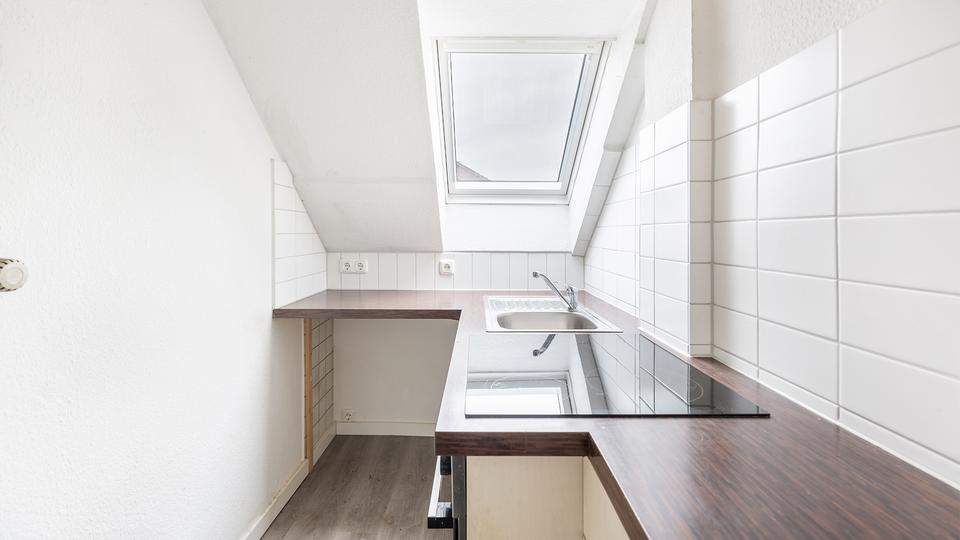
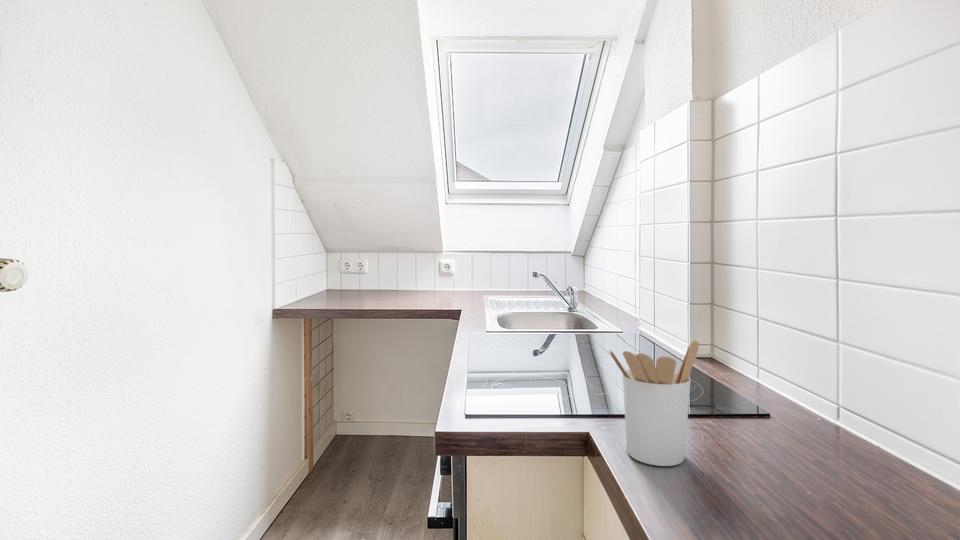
+ utensil holder (653, 400)
